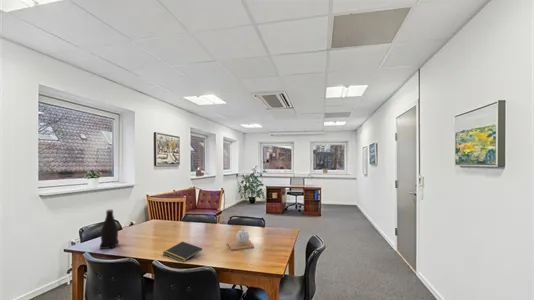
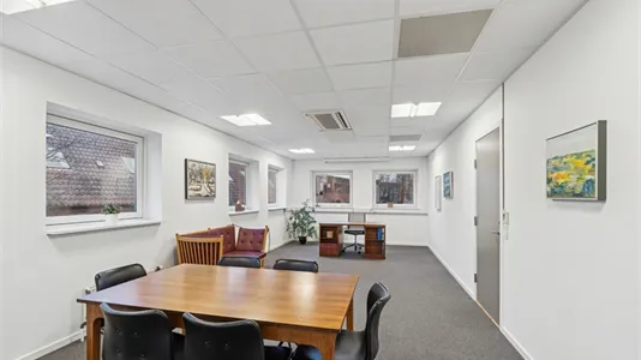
- bottle (109, 228)
- teapot (240, 236)
- notepad (182, 251)
